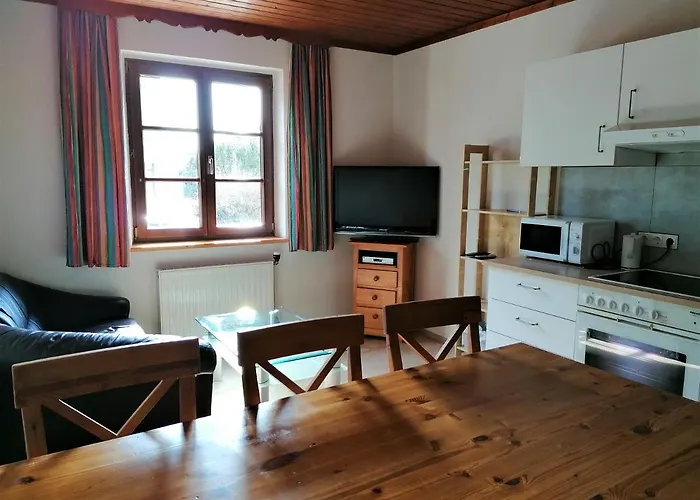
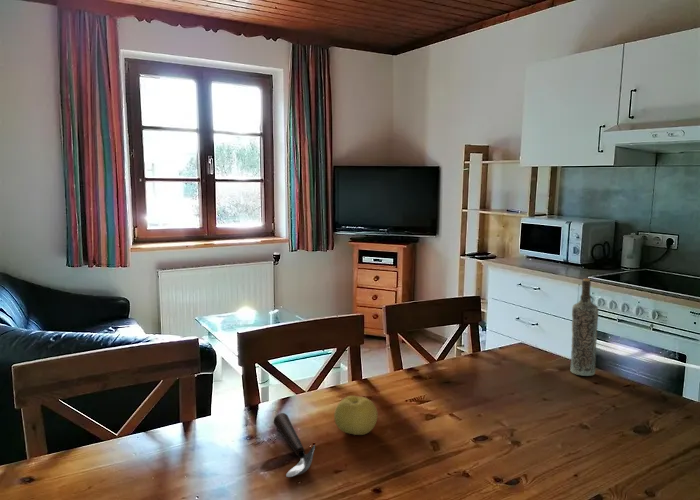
+ bottle (584, 326)
+ fruit (355, 414)
+ spoon (290, 441)
